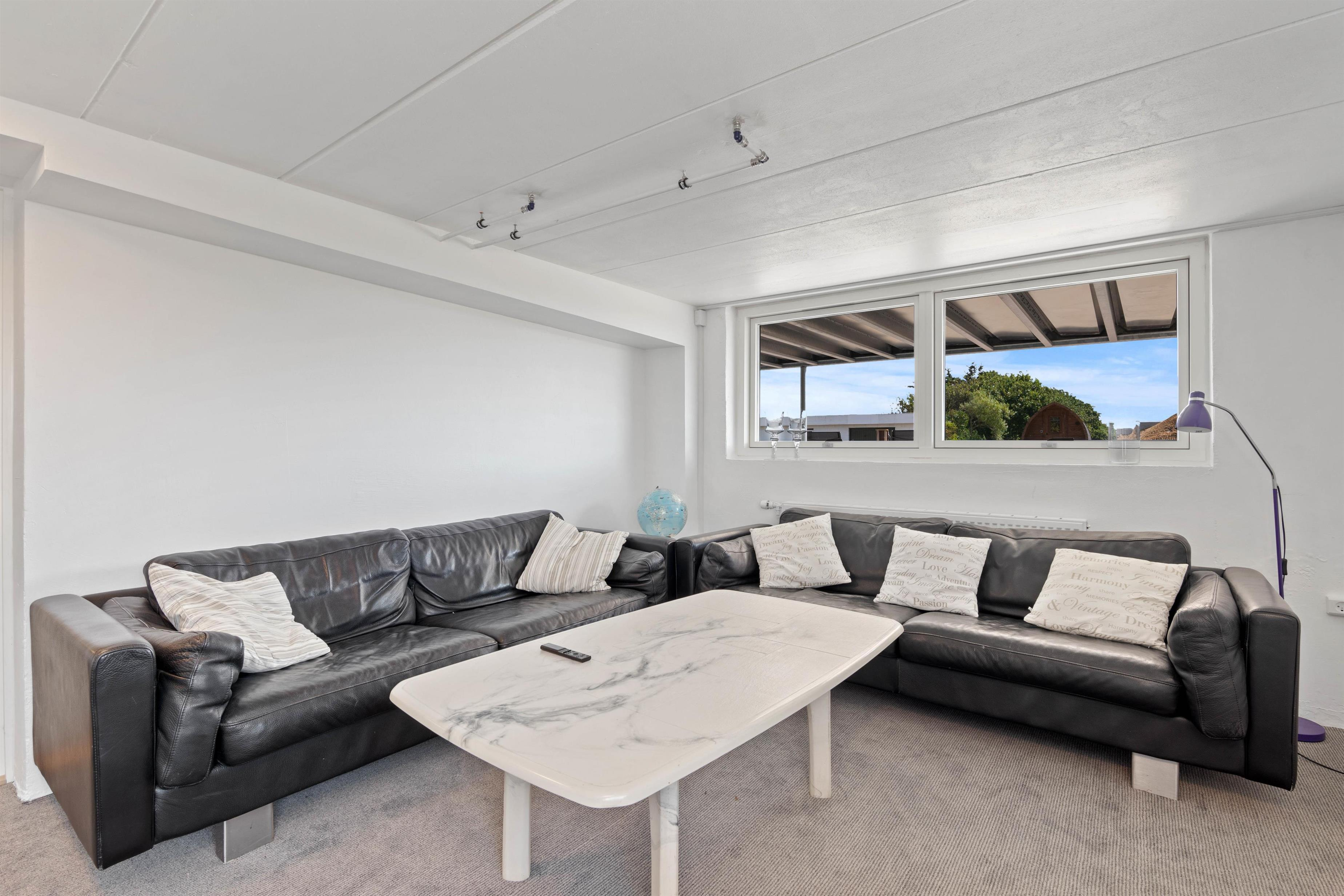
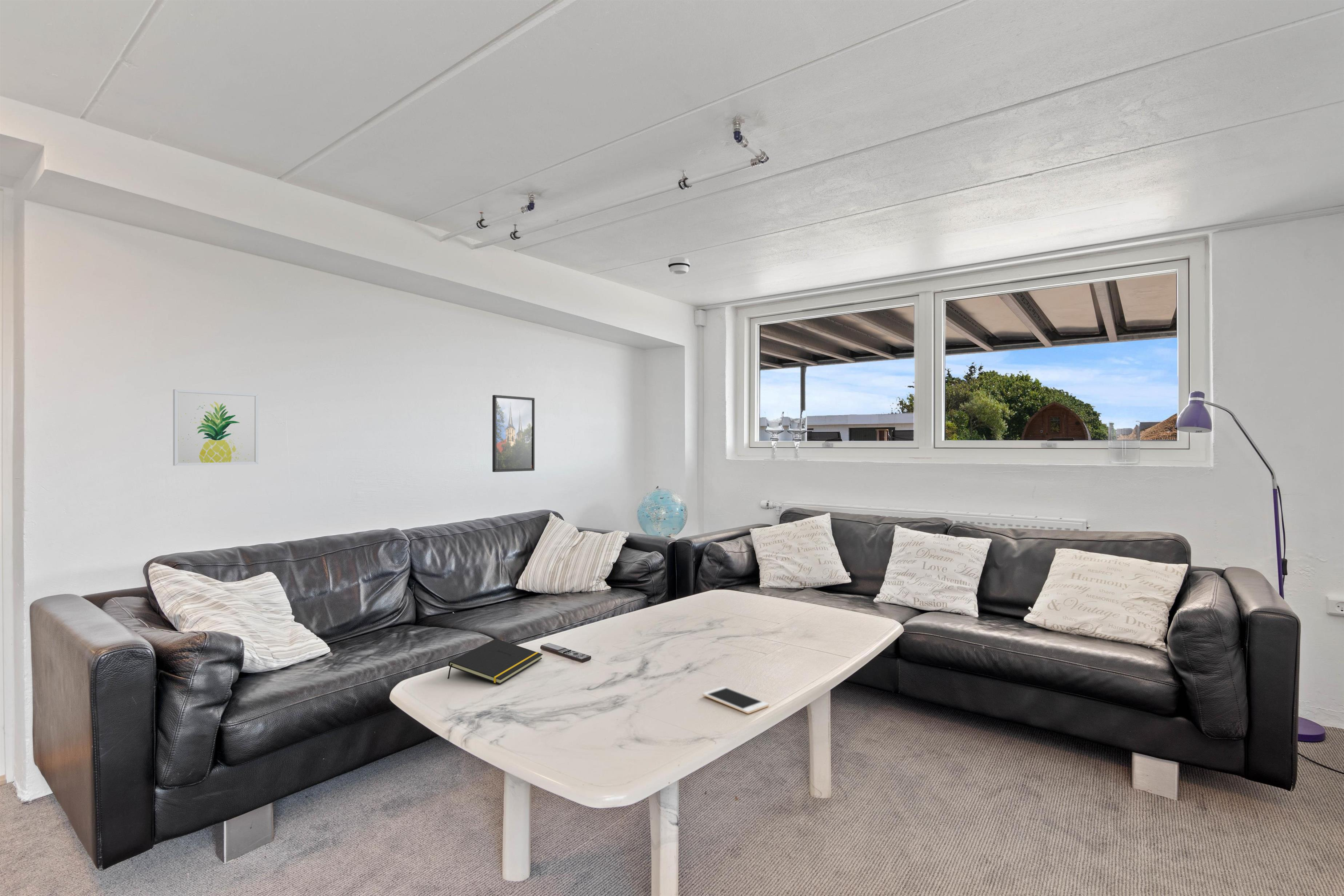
+ wall art (217, 428)
+ smoke detector (679, 266)
+ notepad (497, 660)
+ cell phone (735, 699)
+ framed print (514, 434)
